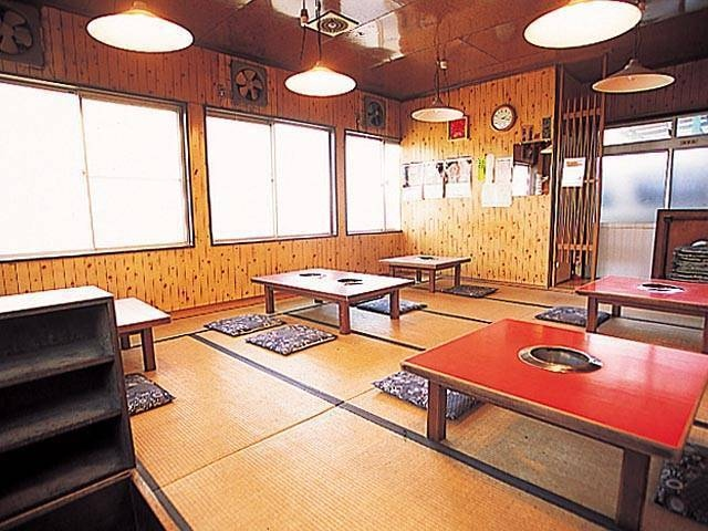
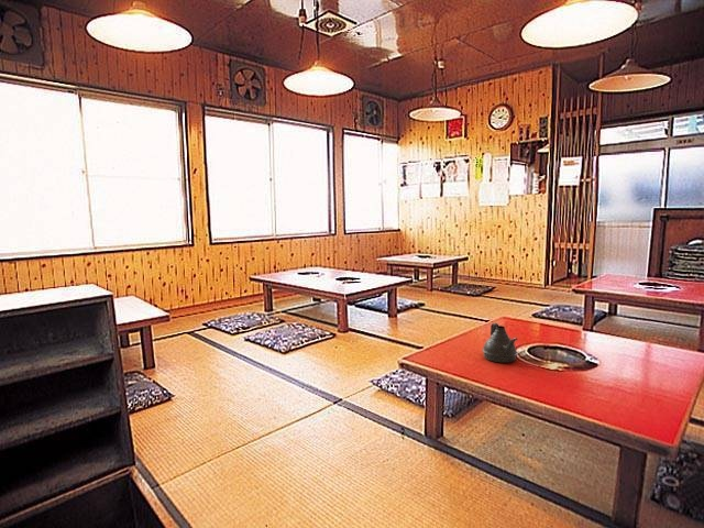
+ teapot (502, 343)
